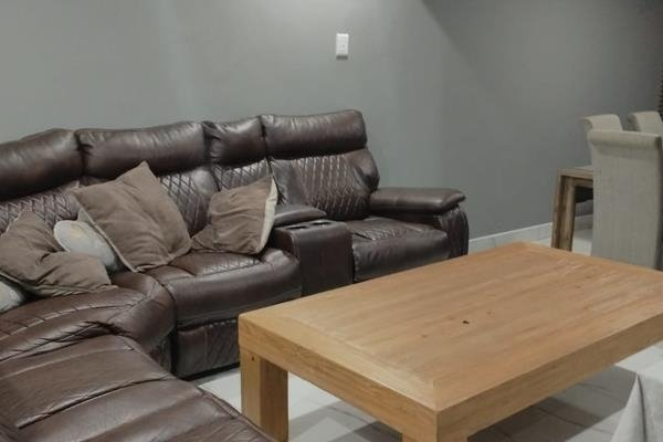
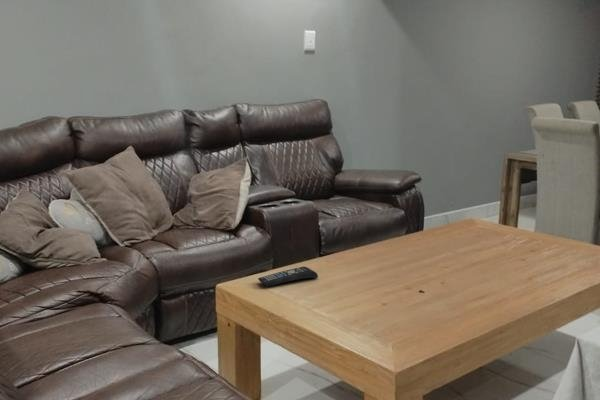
+ remote control (288, 276)
